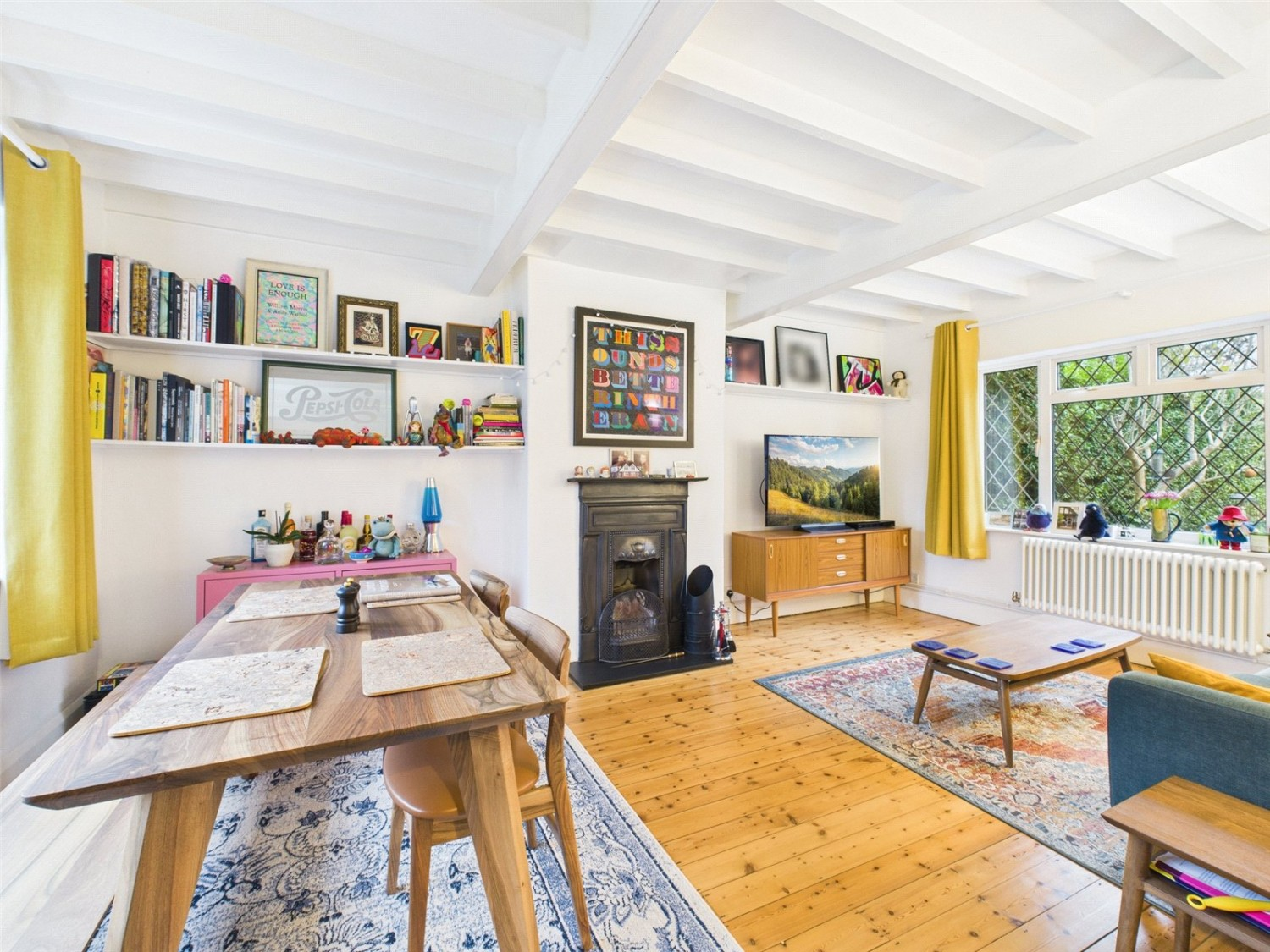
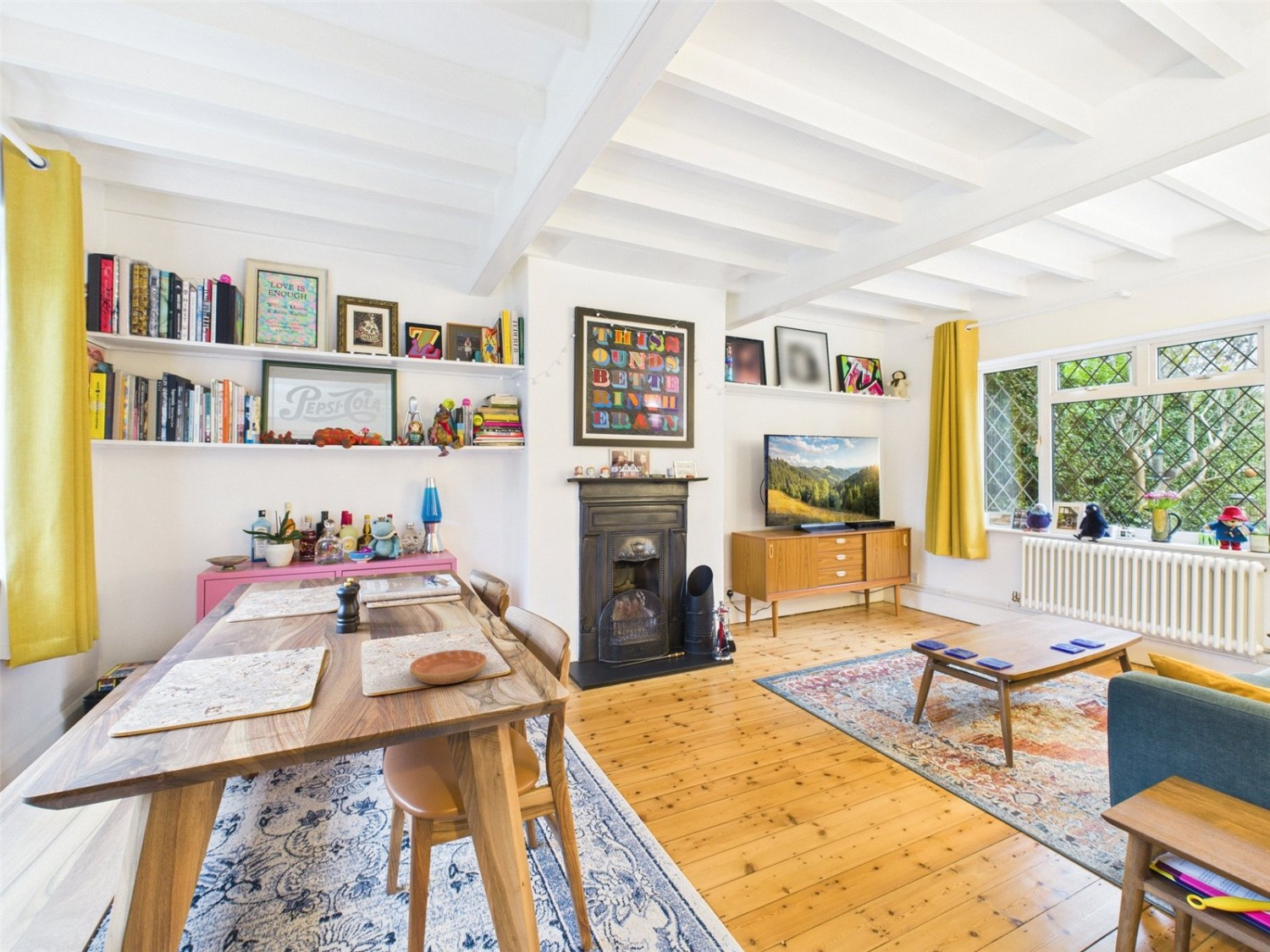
+ saucer (449, 667)
